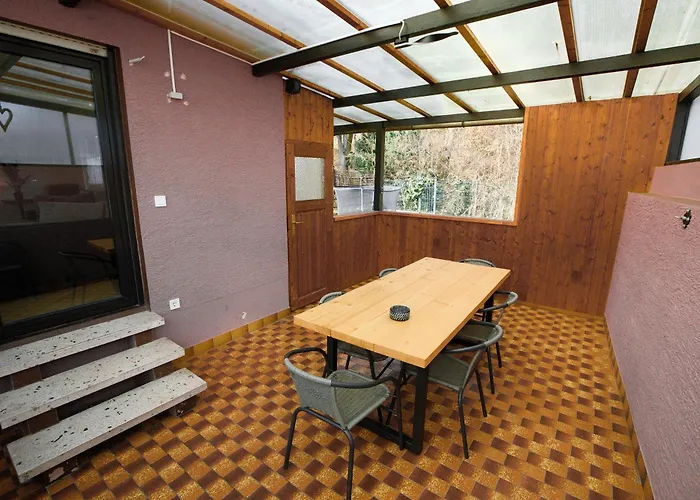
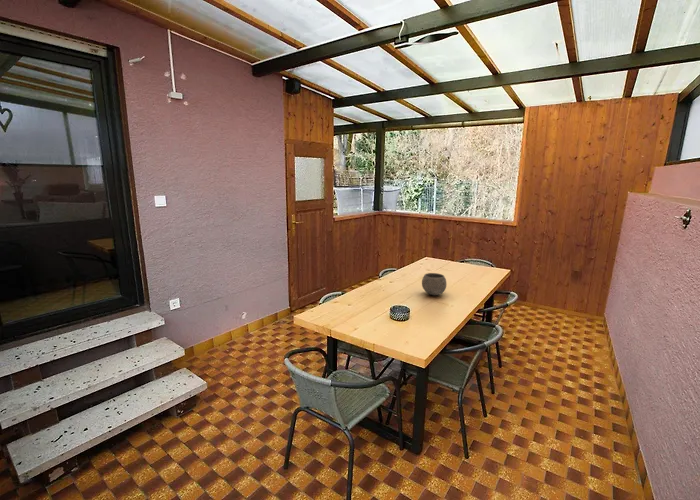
+ bowl (434, 284)
